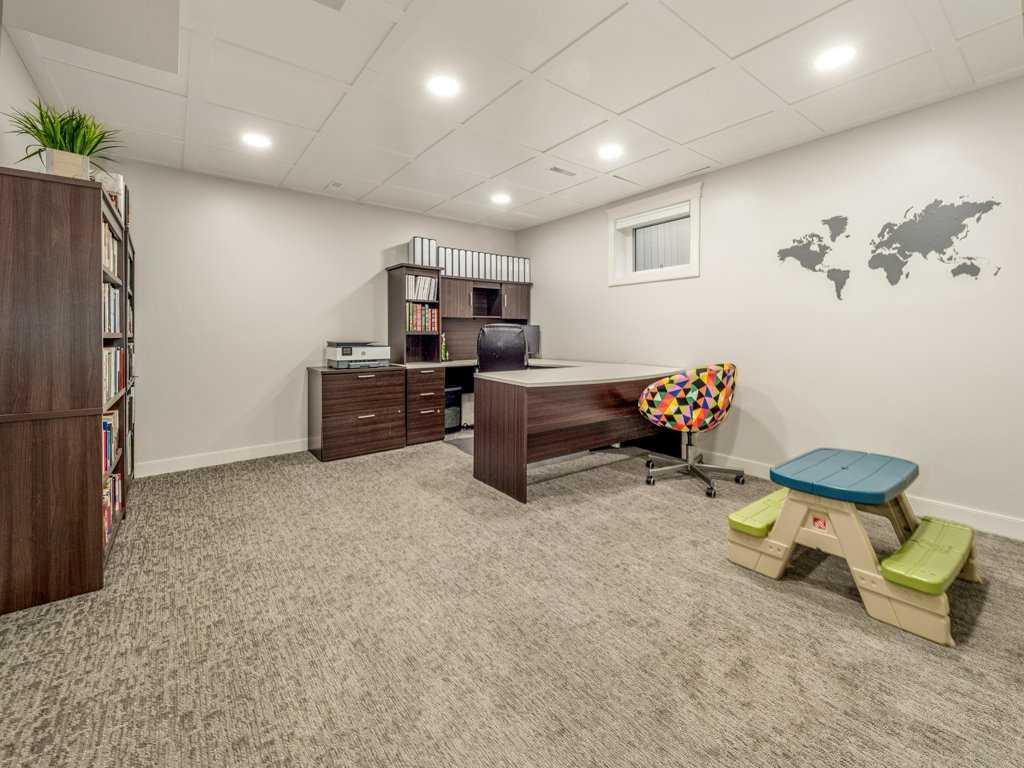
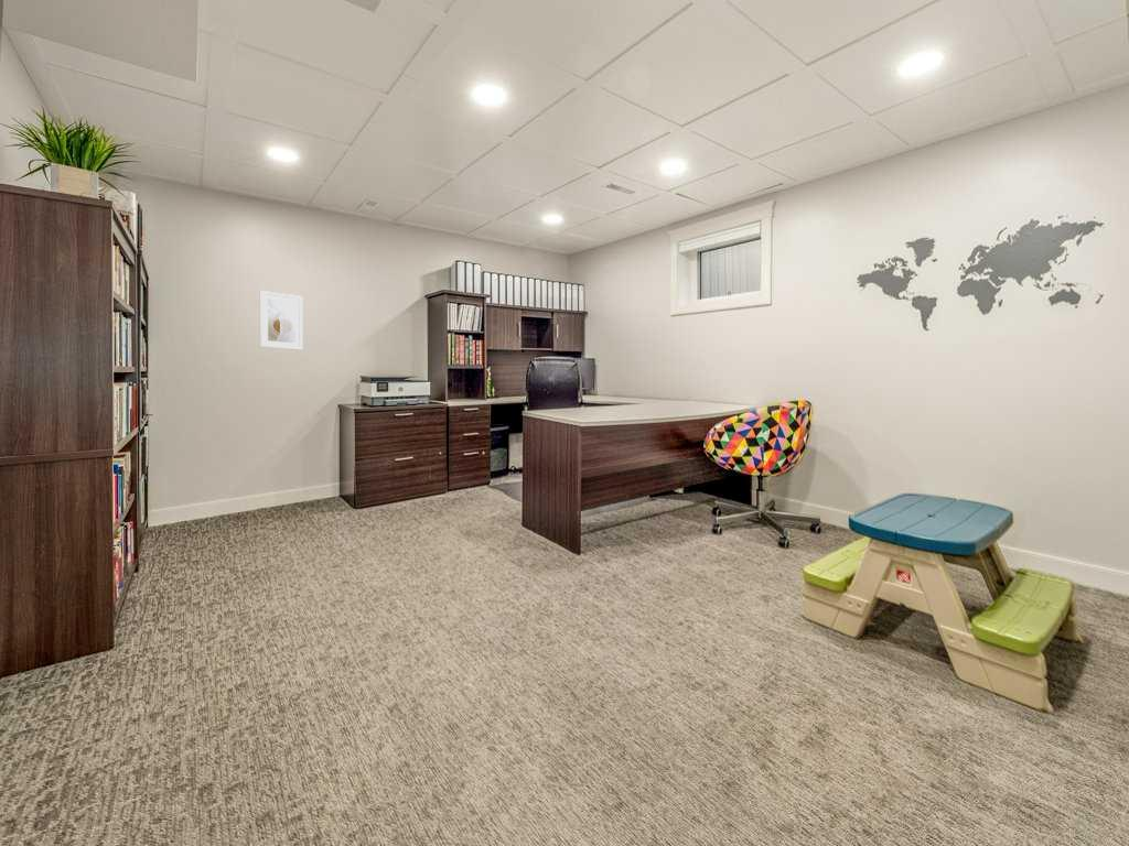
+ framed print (281, 321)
